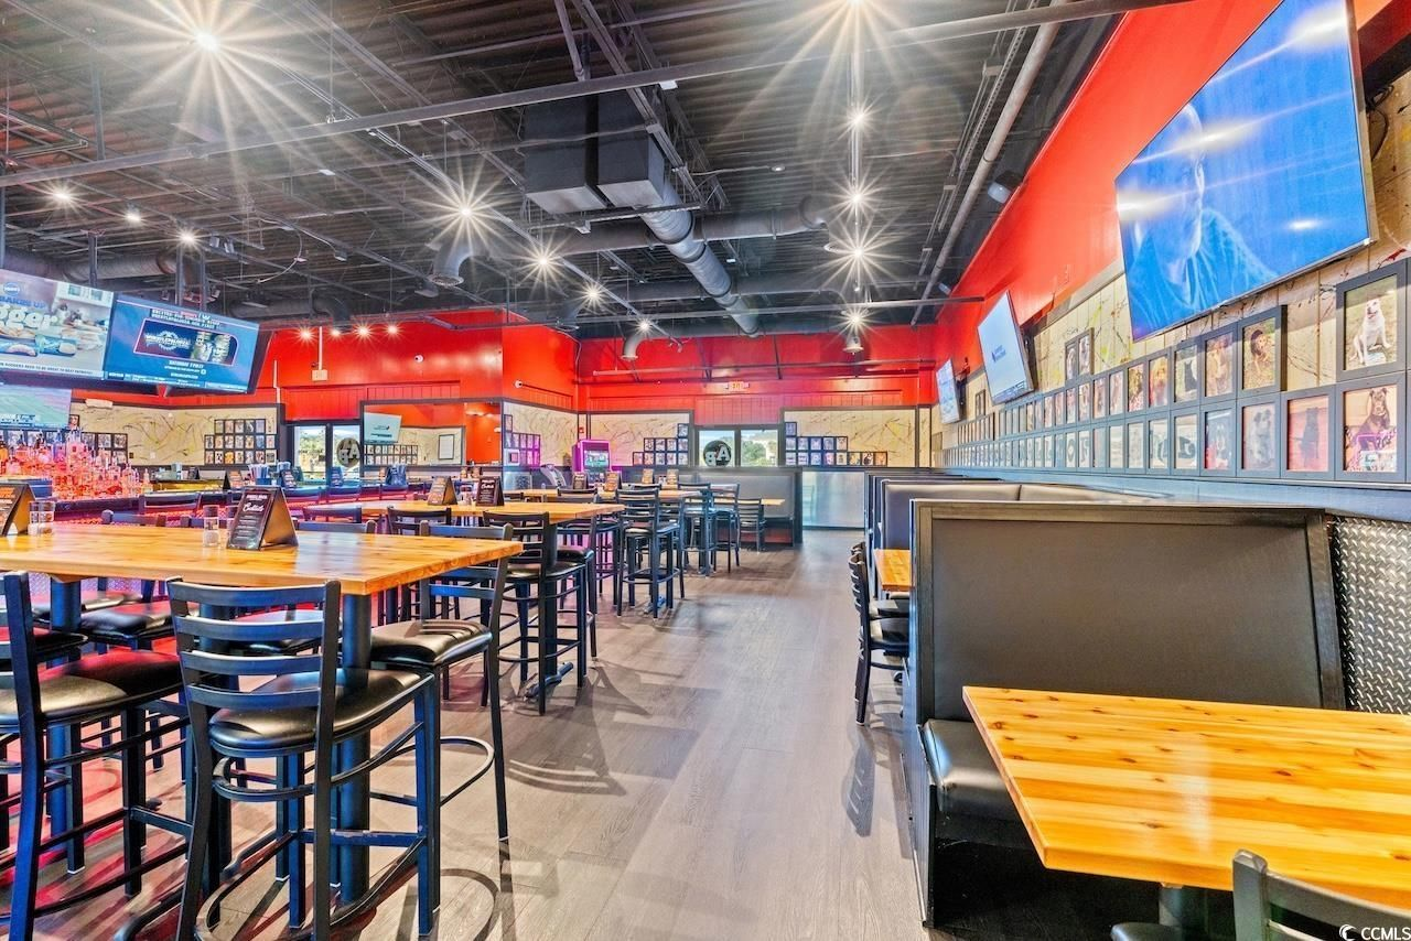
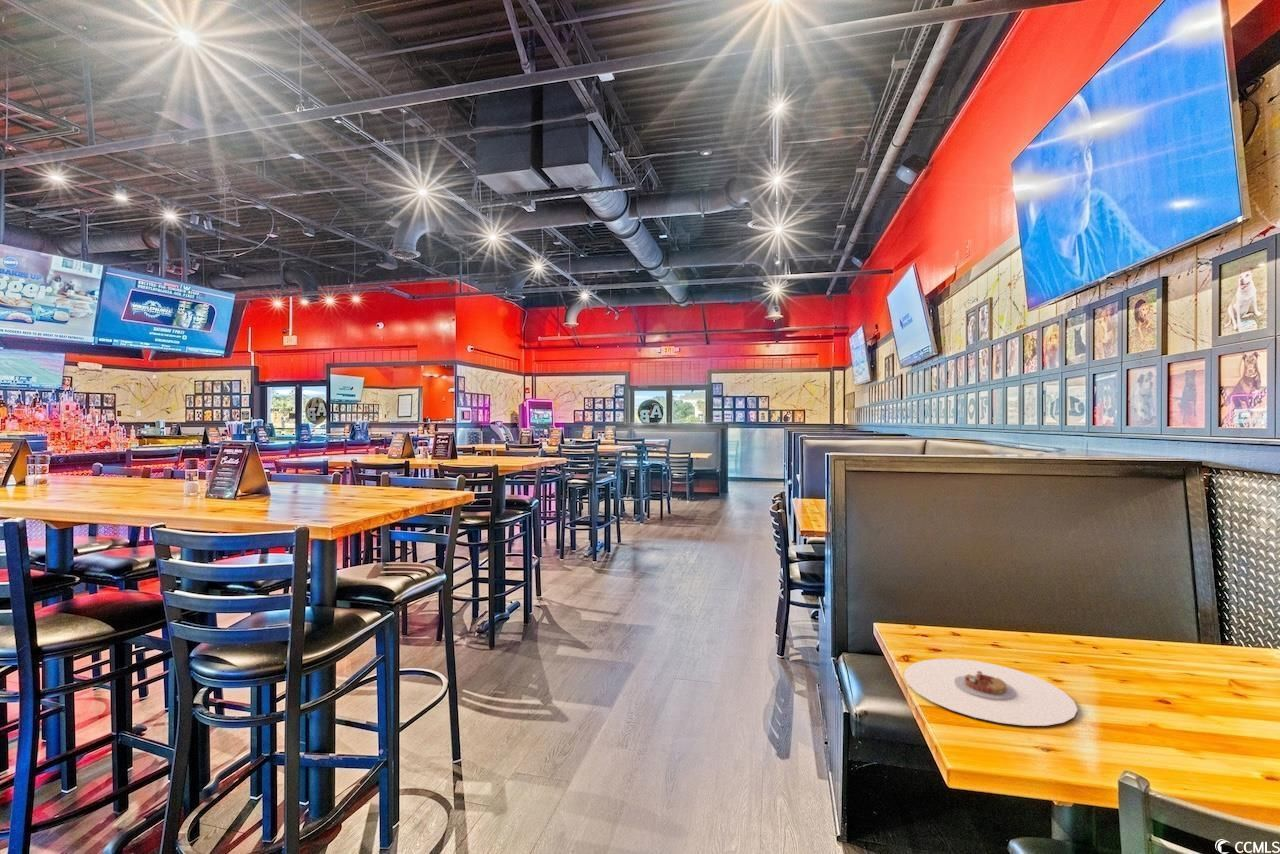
+ plate (984, 683)
